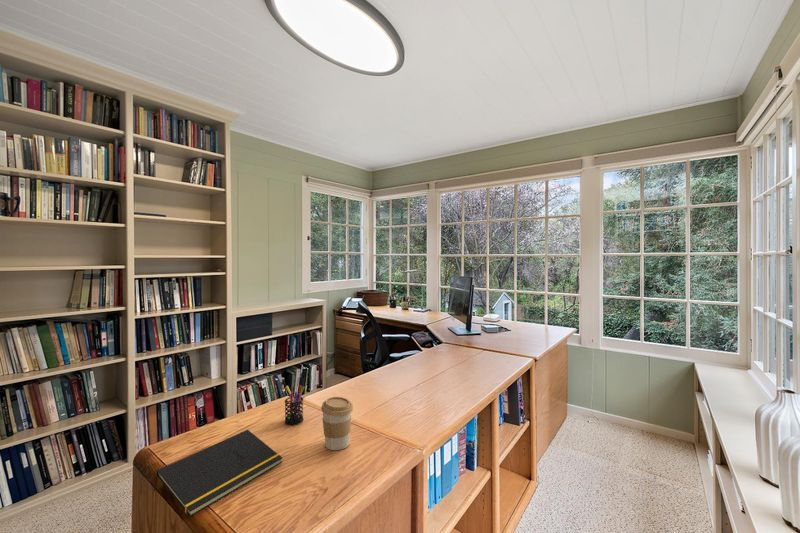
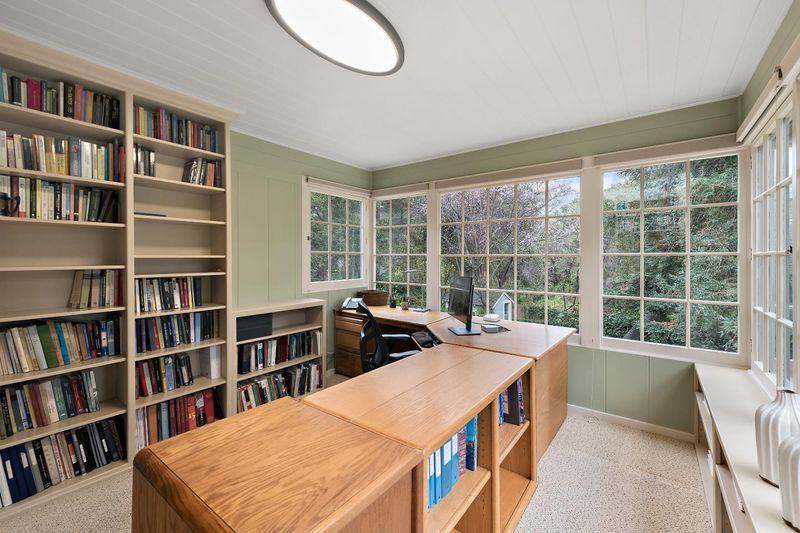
- notepad (223, 465)
- pen holder (296, 402)
- coffee cup (337, 421)
